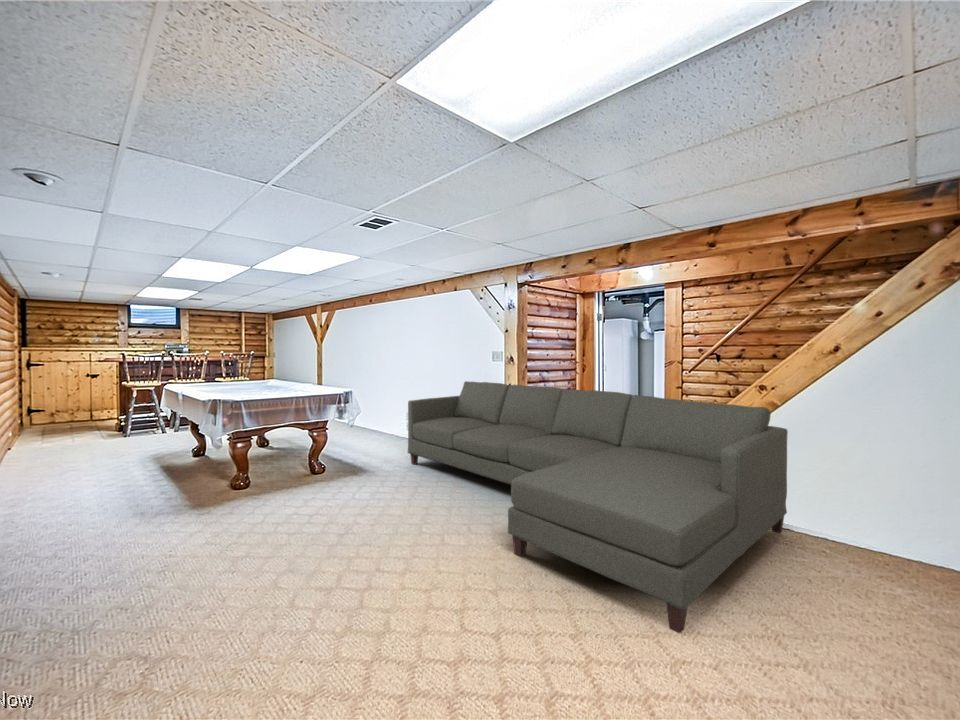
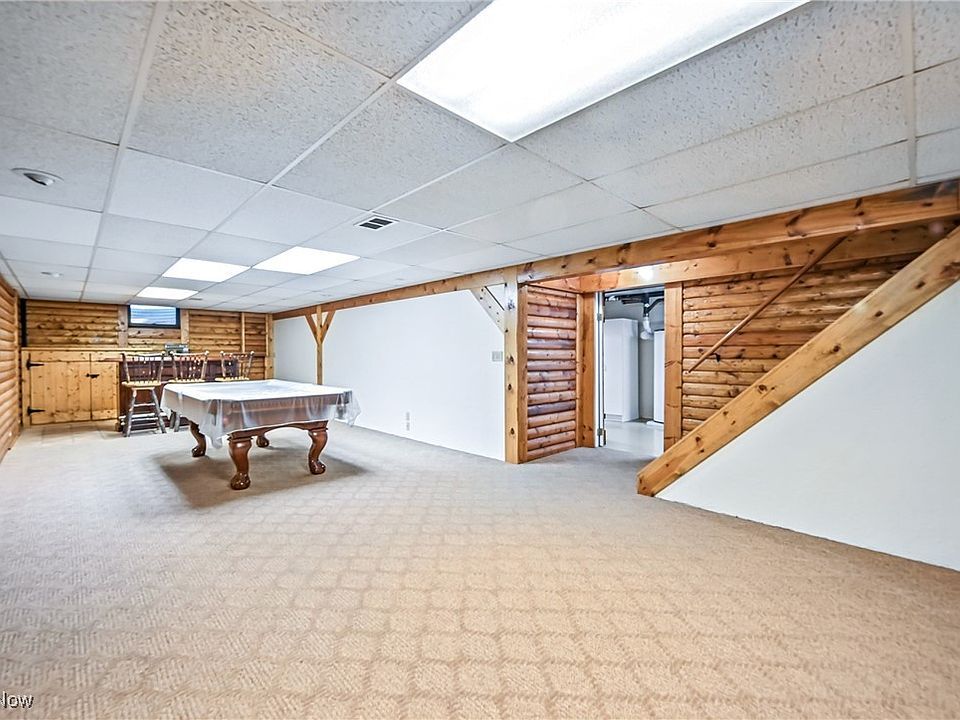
- sofa (526, 446)
